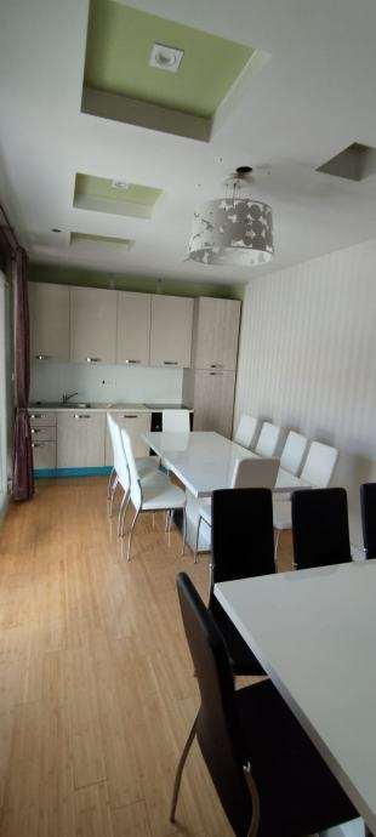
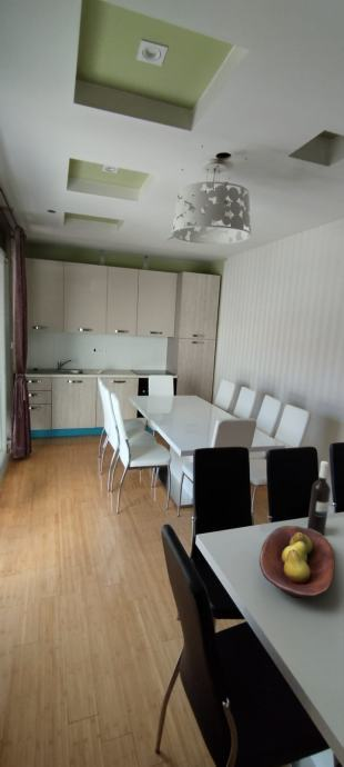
+ wine bottle (320, 497)
+ fruit bowl (297, 556)
